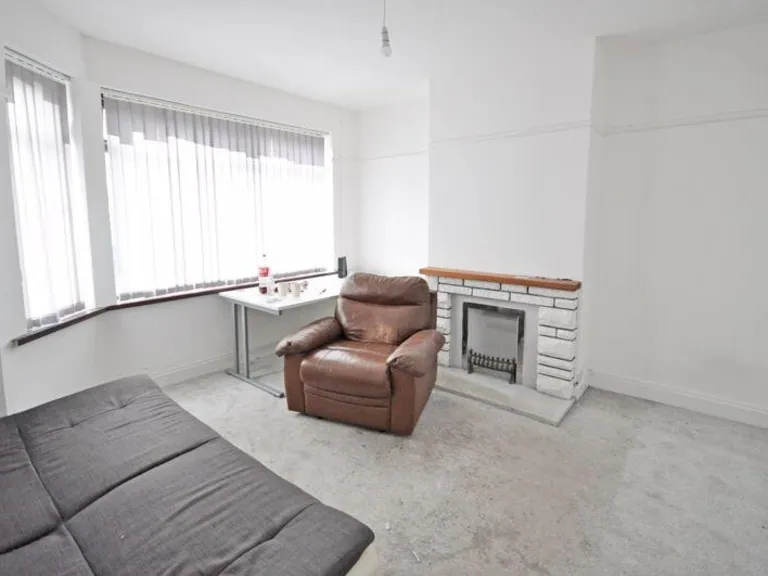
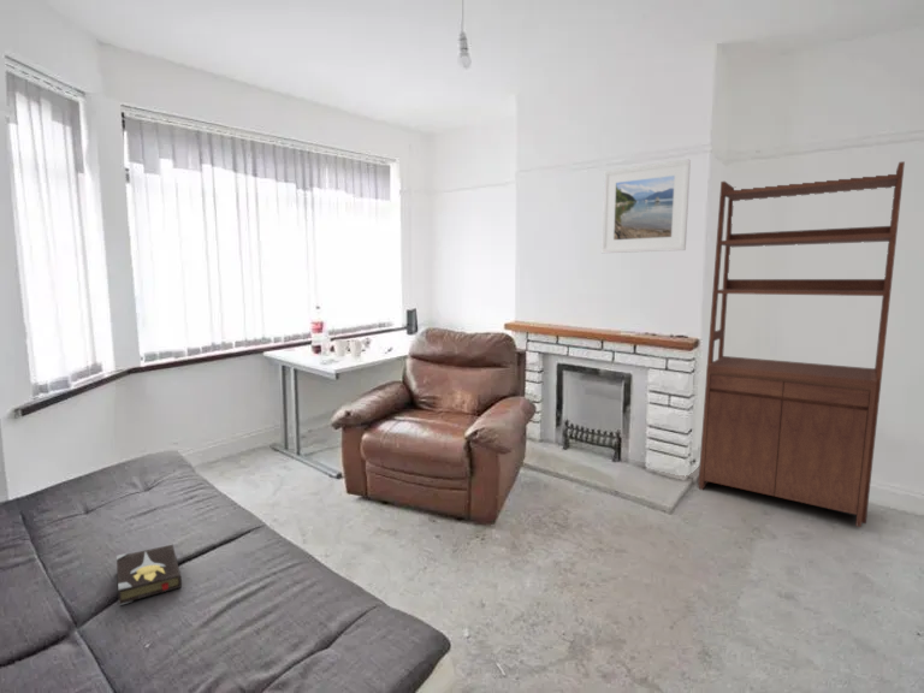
+ hardback book (147, 570)
+ bookshelf (788, 361)
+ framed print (642, 208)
